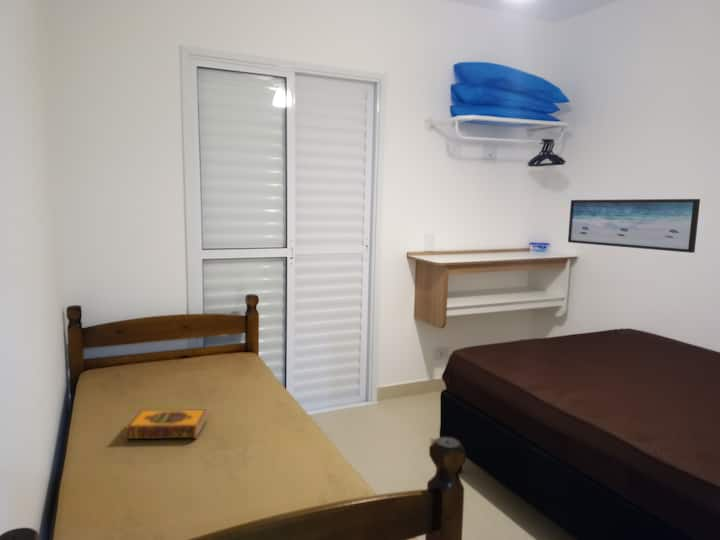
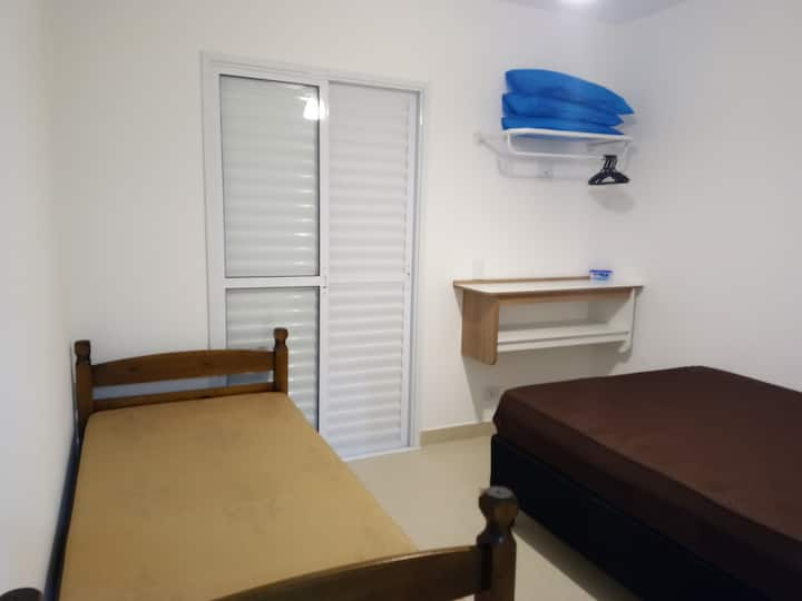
- wall art (625, 223)
- hardback book (167, 424)
